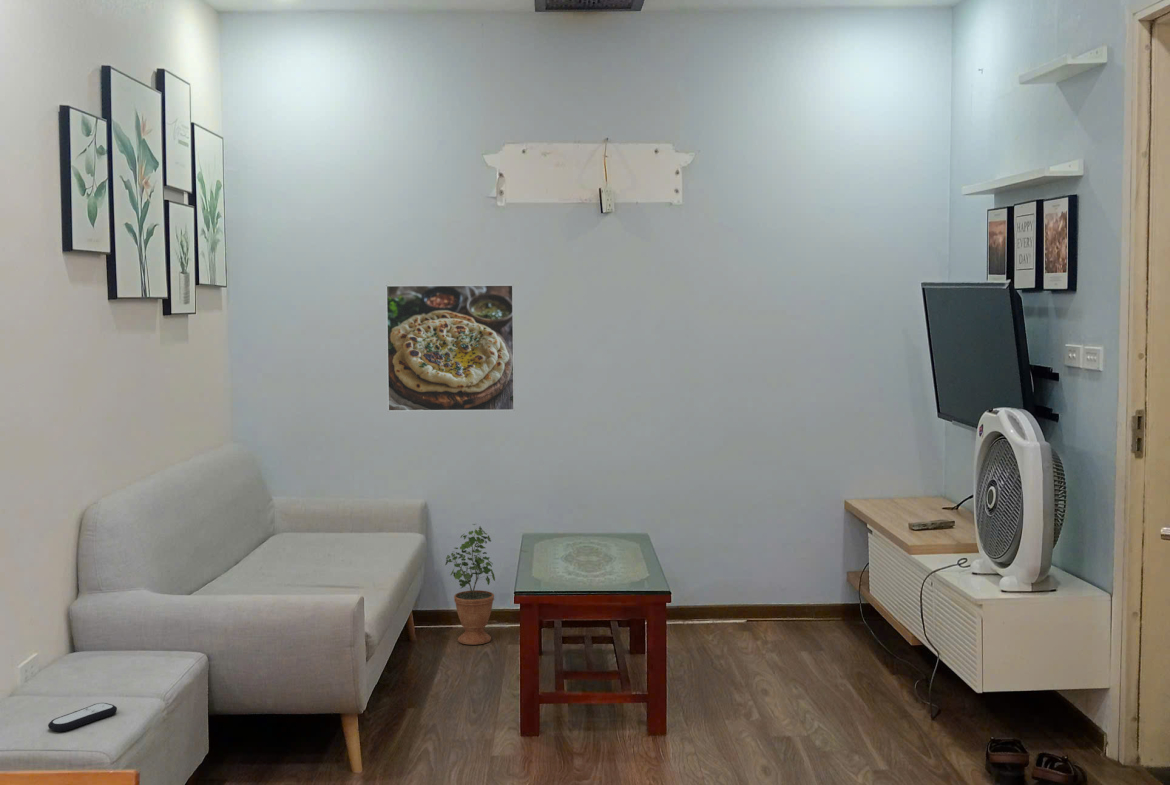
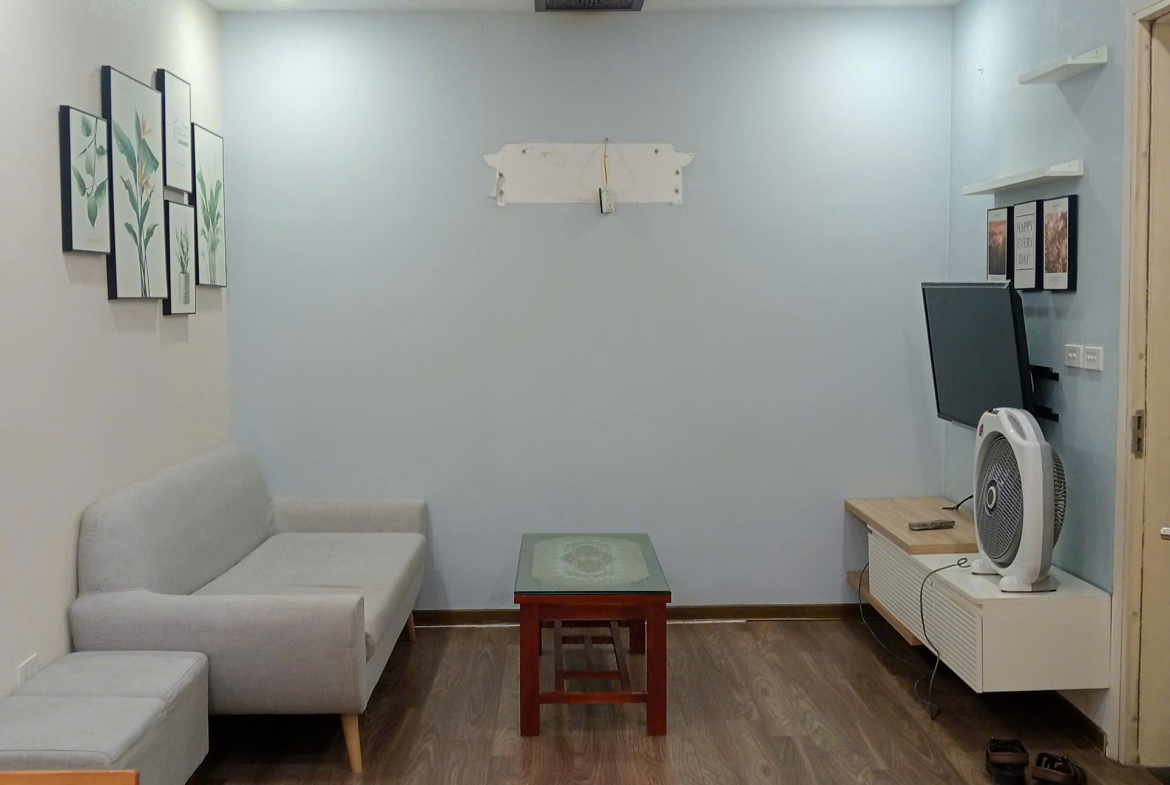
- remote control (82, 716)
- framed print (450, 348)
- potted plant (470, 581)
